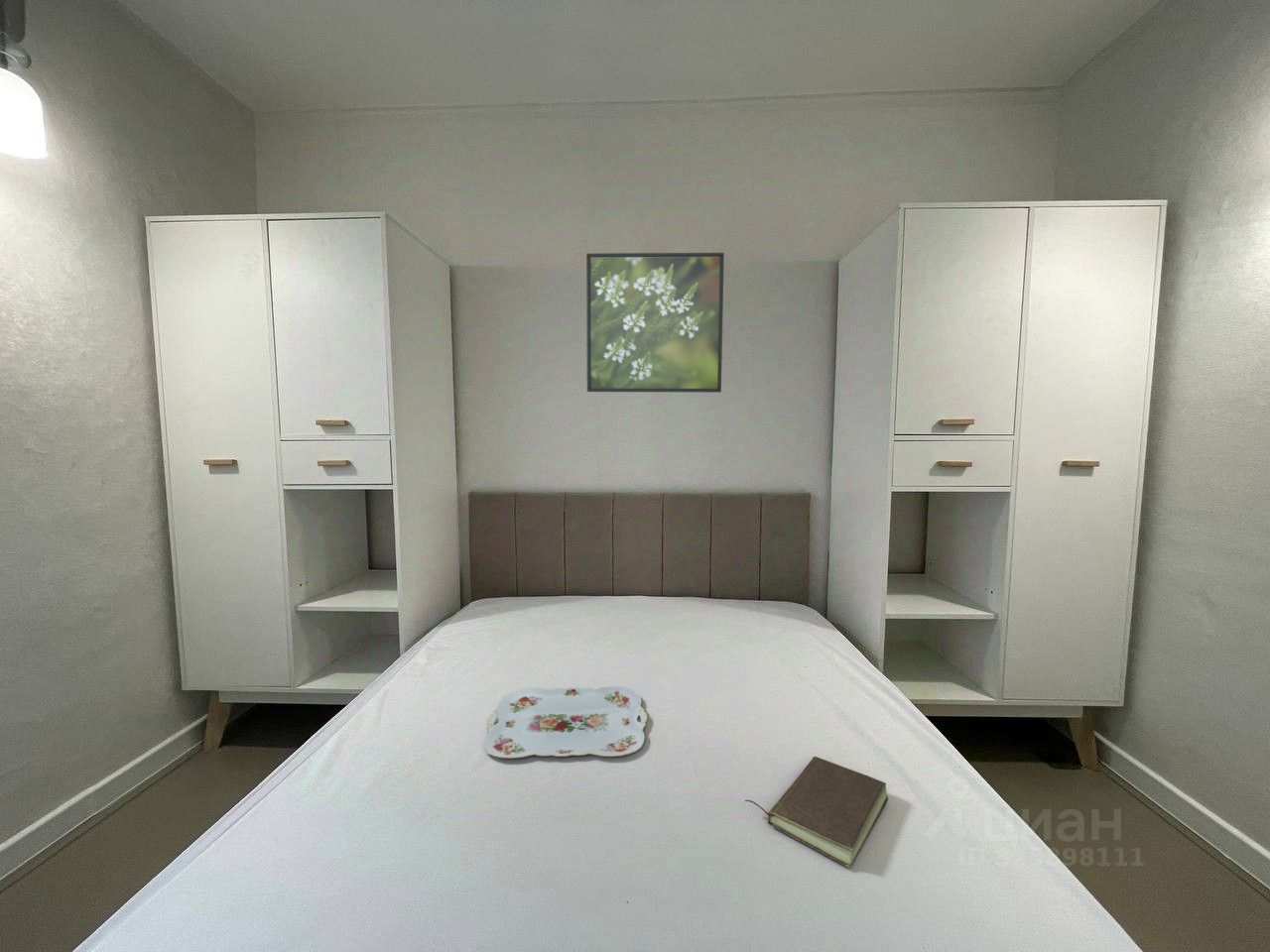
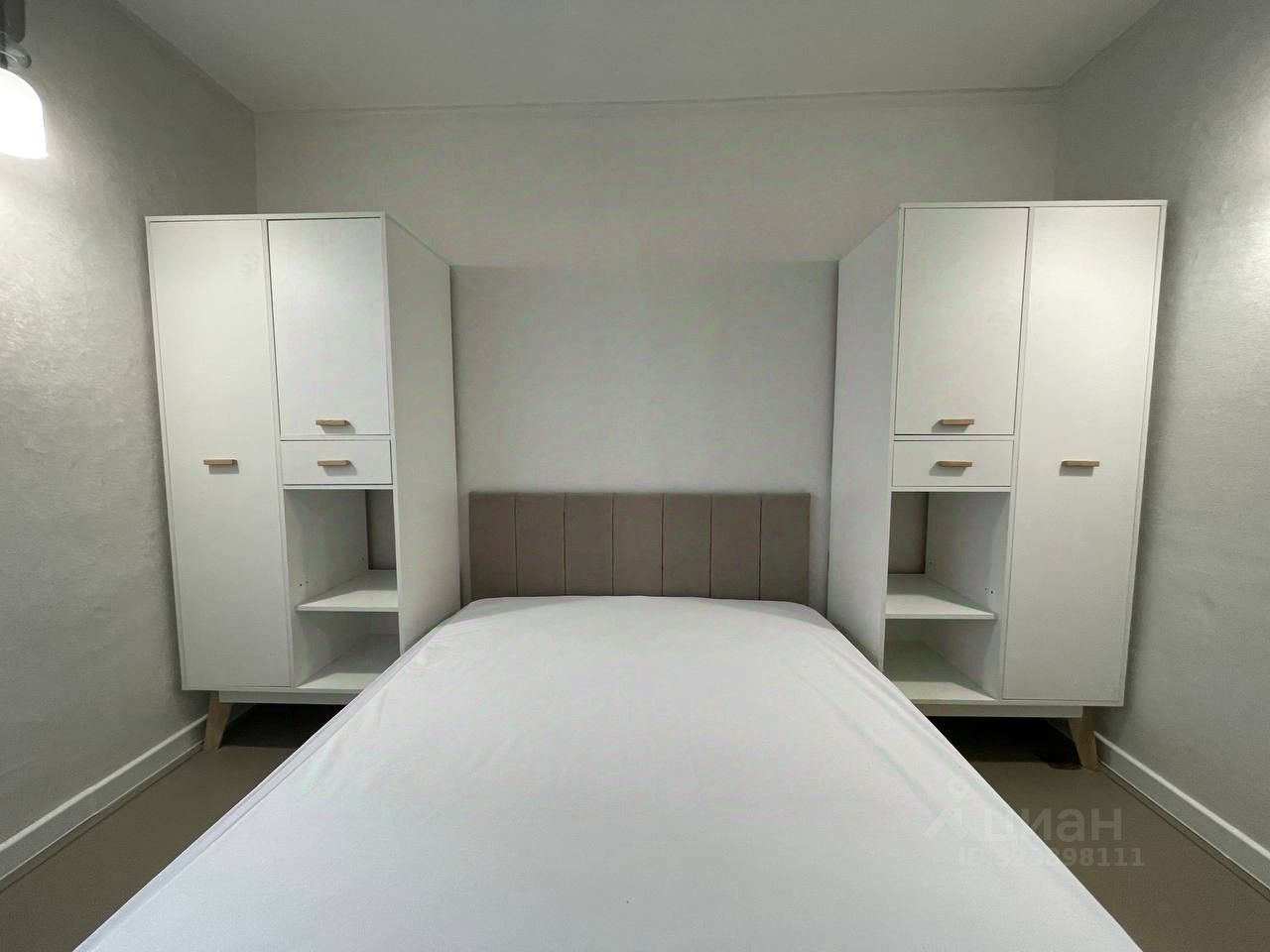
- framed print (654, 323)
- book (817, 799)
- serving tray (568, 720)
